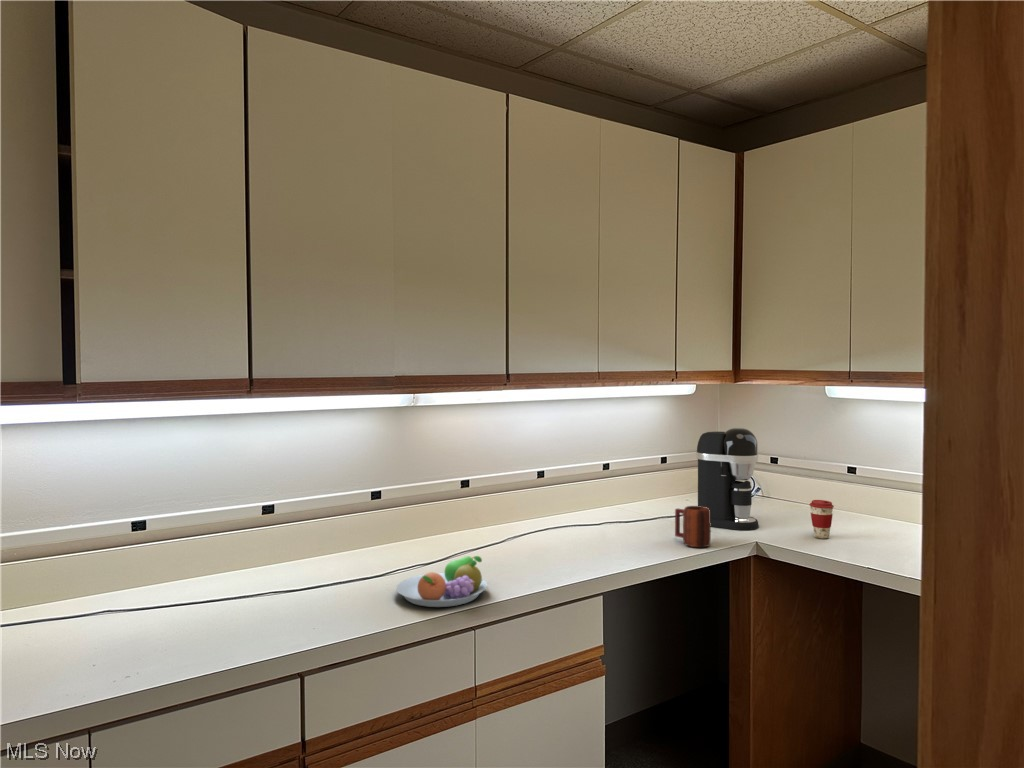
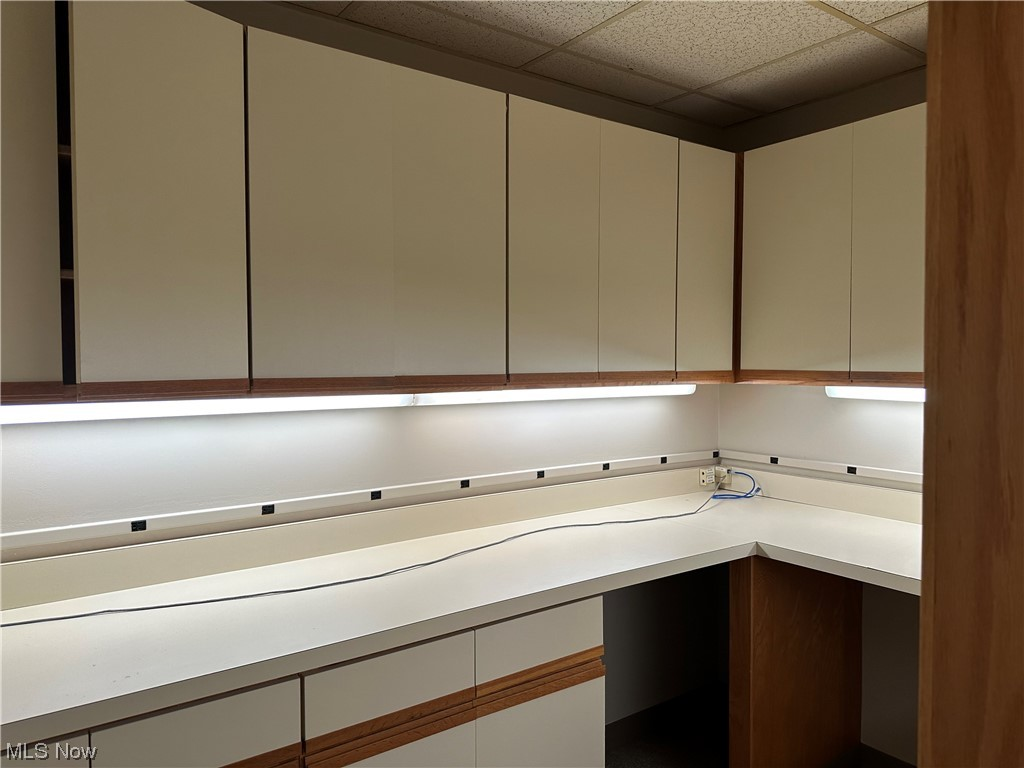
- coffee maker (726, 475)
- fruit bowl (445, 576)
- coffee cup (821, 519)
- mug (692, 525)
